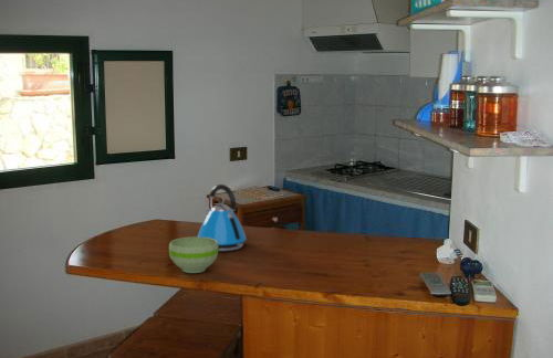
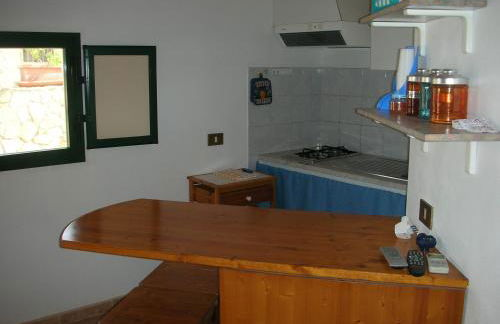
- kettle (222, 215)
- bowl (194, 255)
